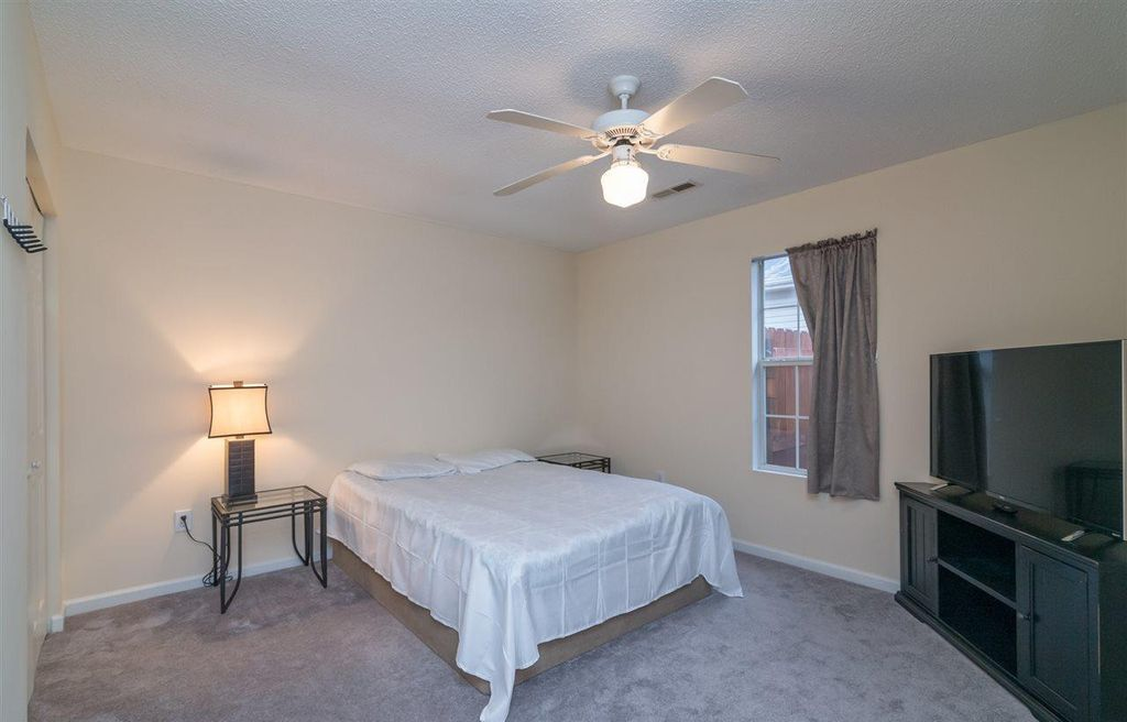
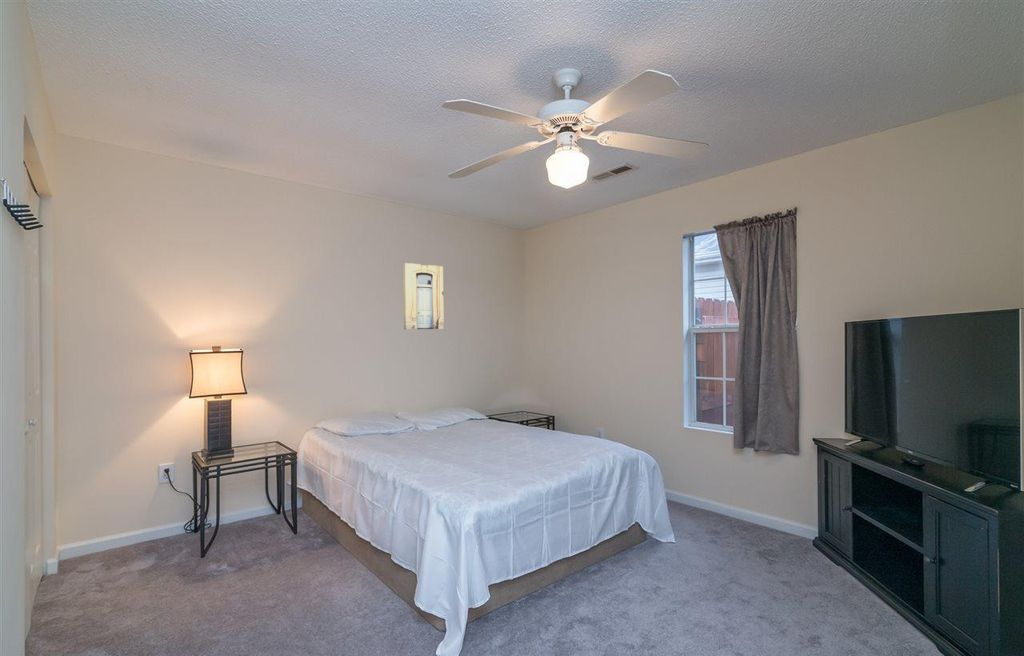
+ wall art (423, 296)
